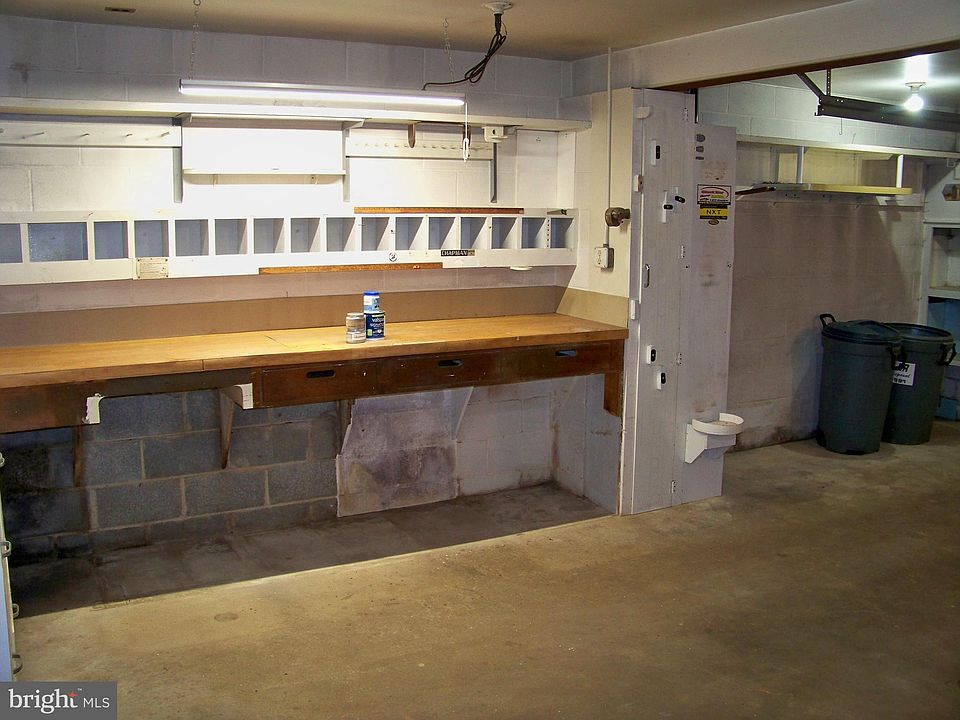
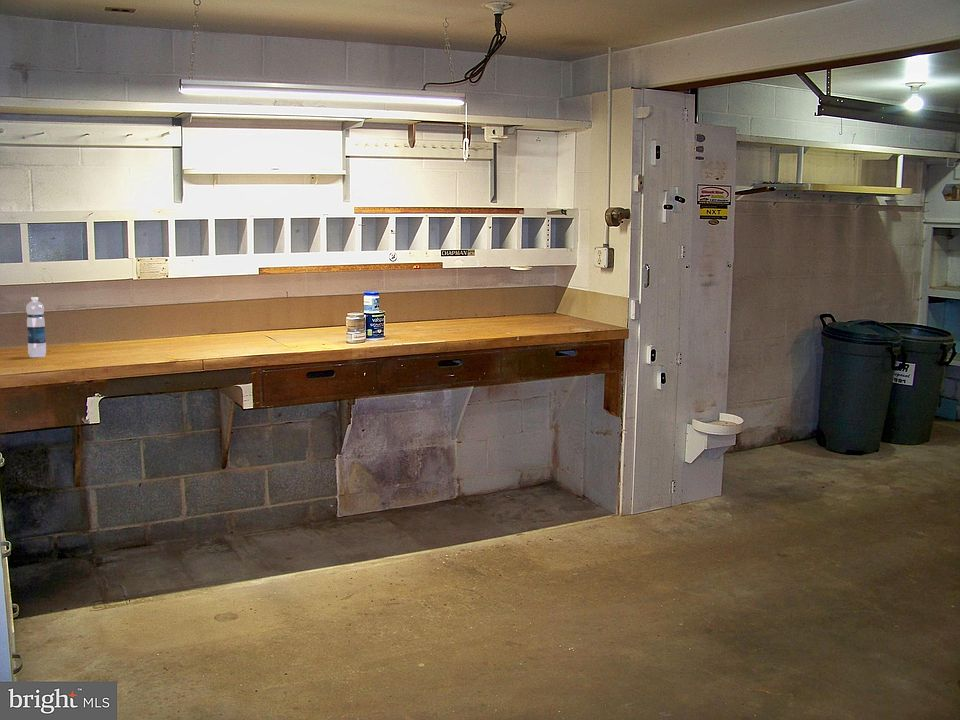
+ water bottle (36, 327)
